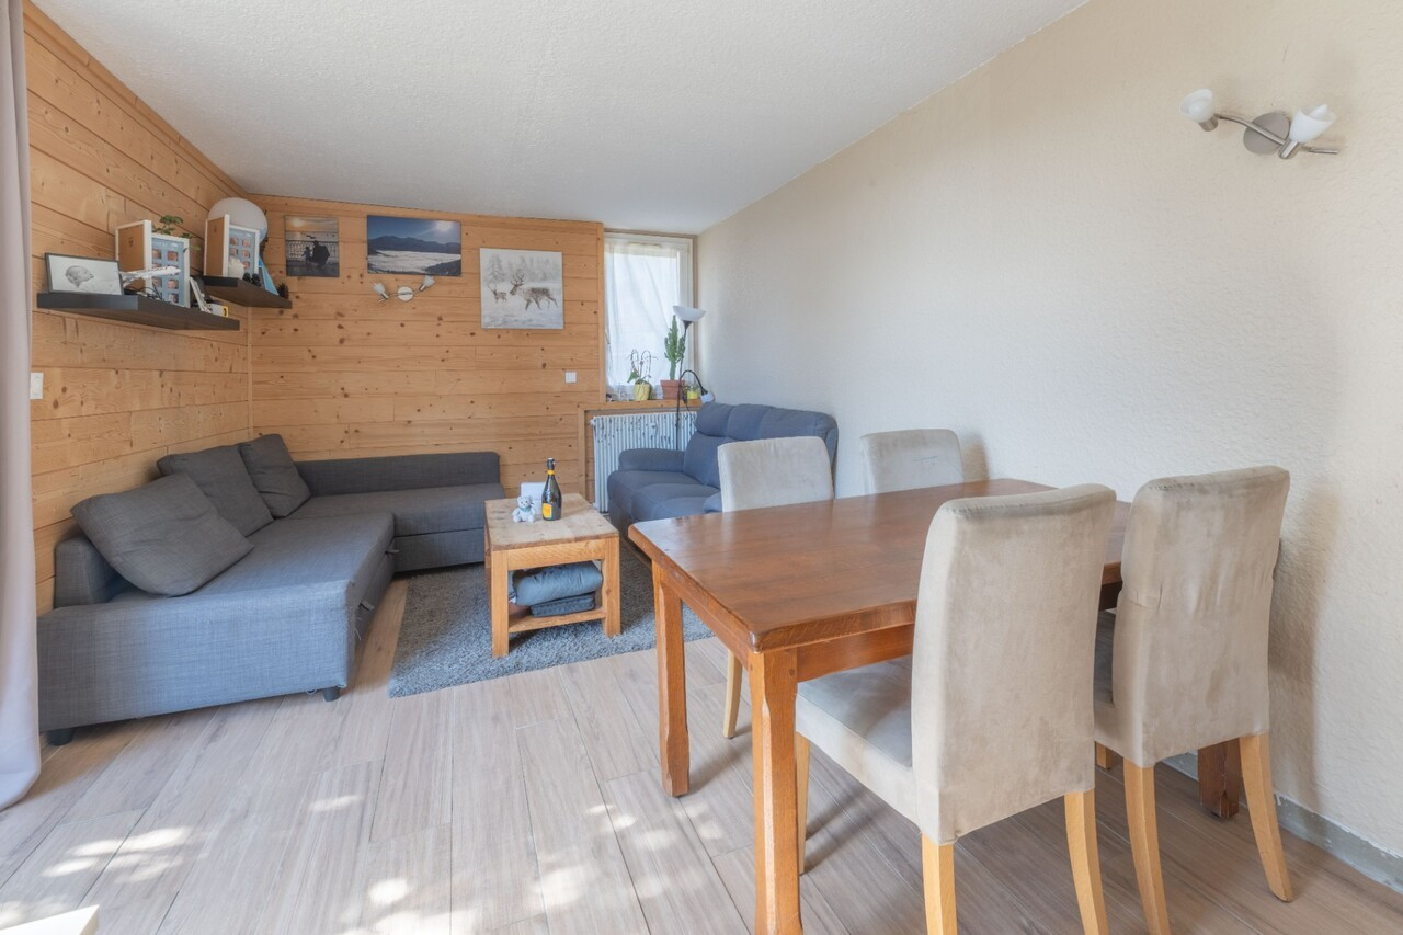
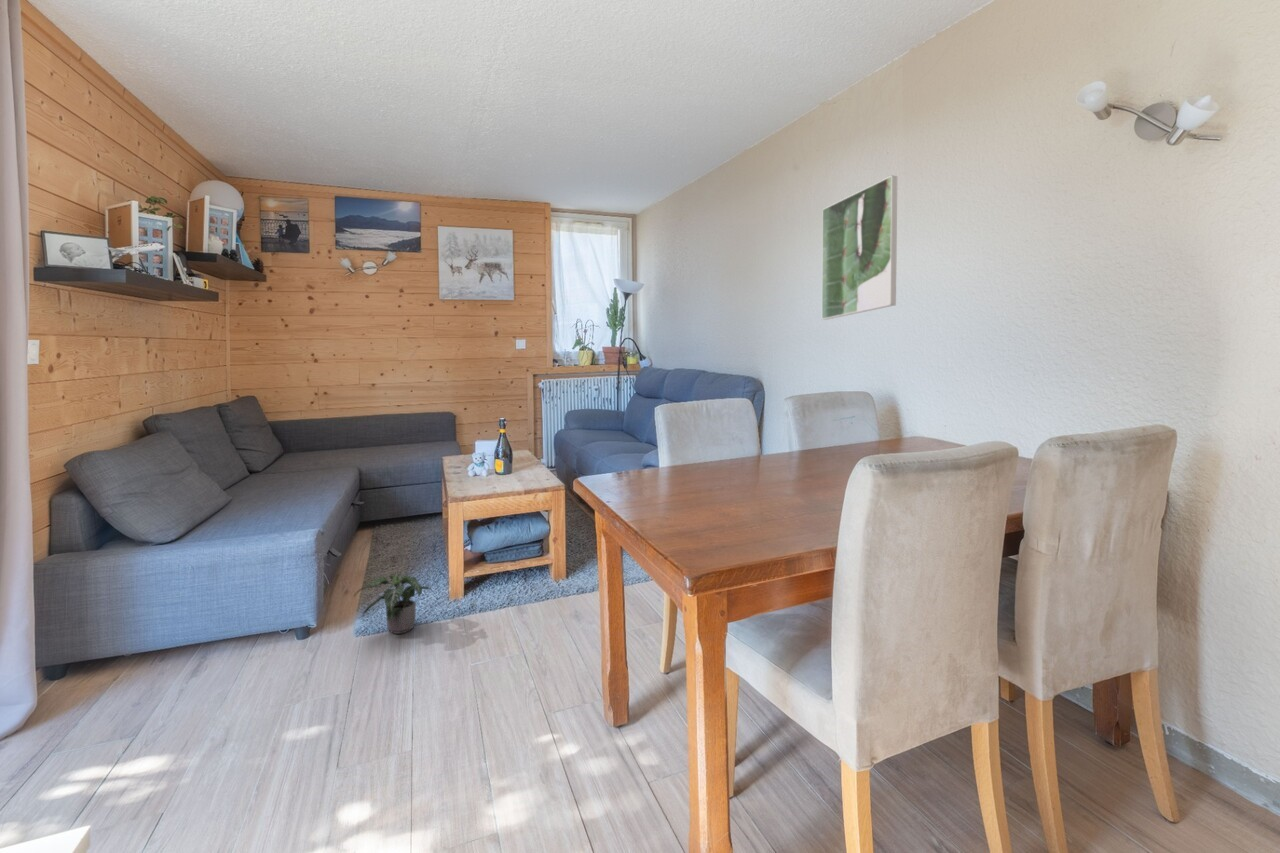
+ potted plant (396, 603)
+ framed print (856, 253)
